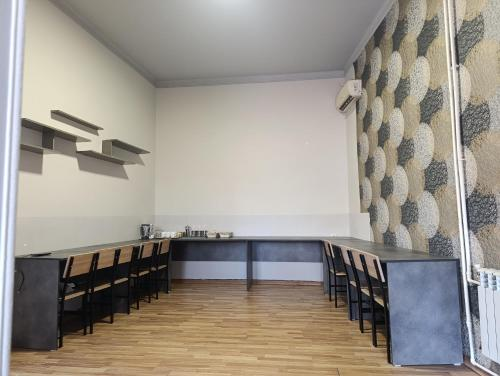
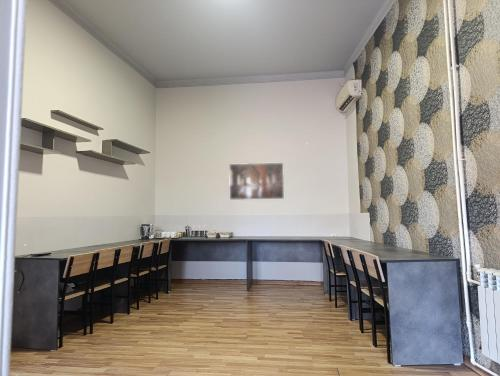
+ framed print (256, 181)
